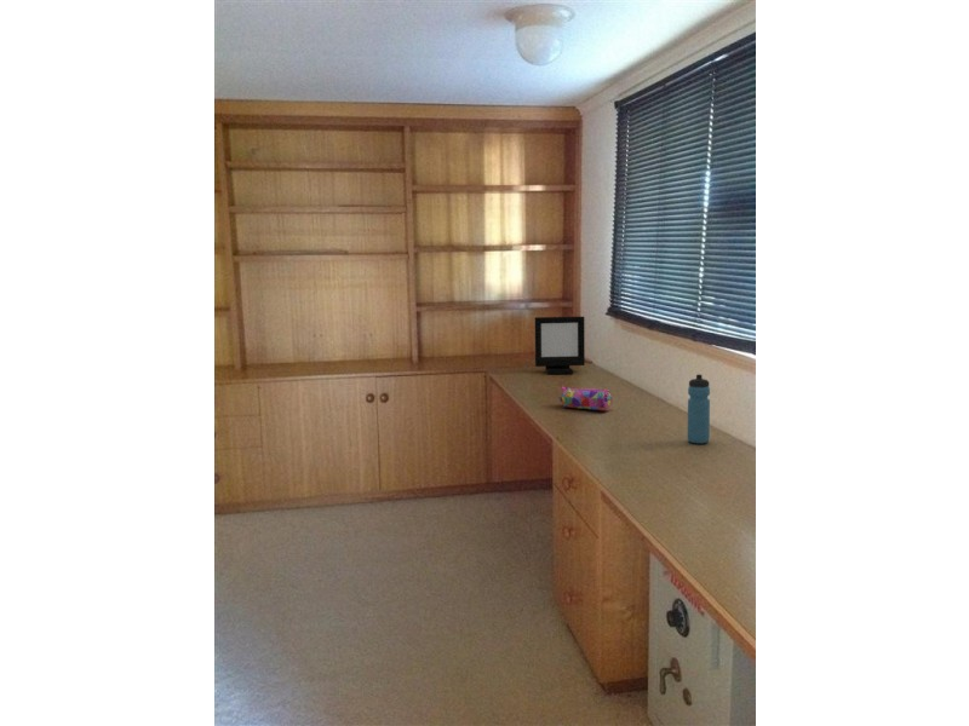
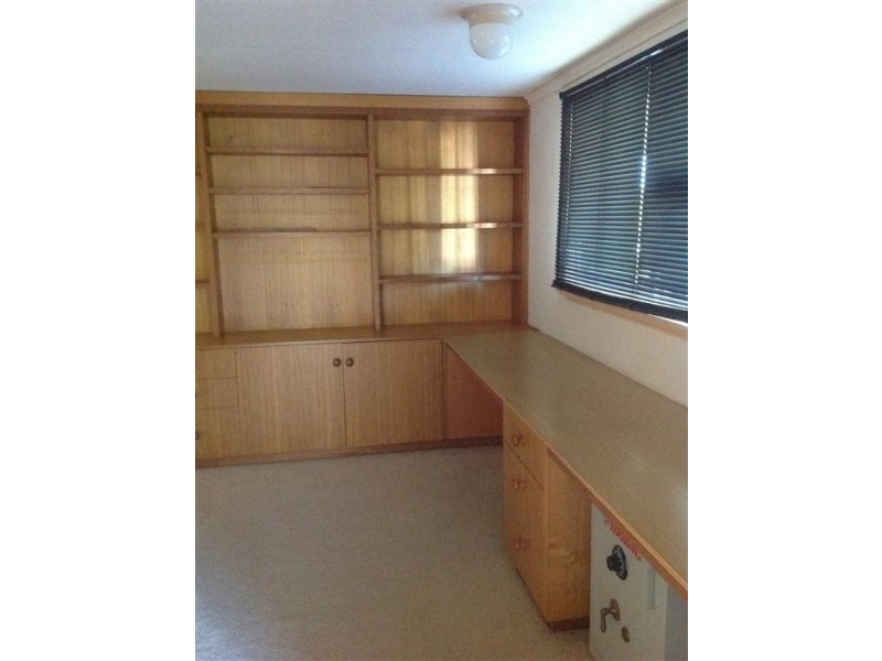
- water bottle (698, 408)
- picture frame (558, 344)
- pencil case (585, 398)
